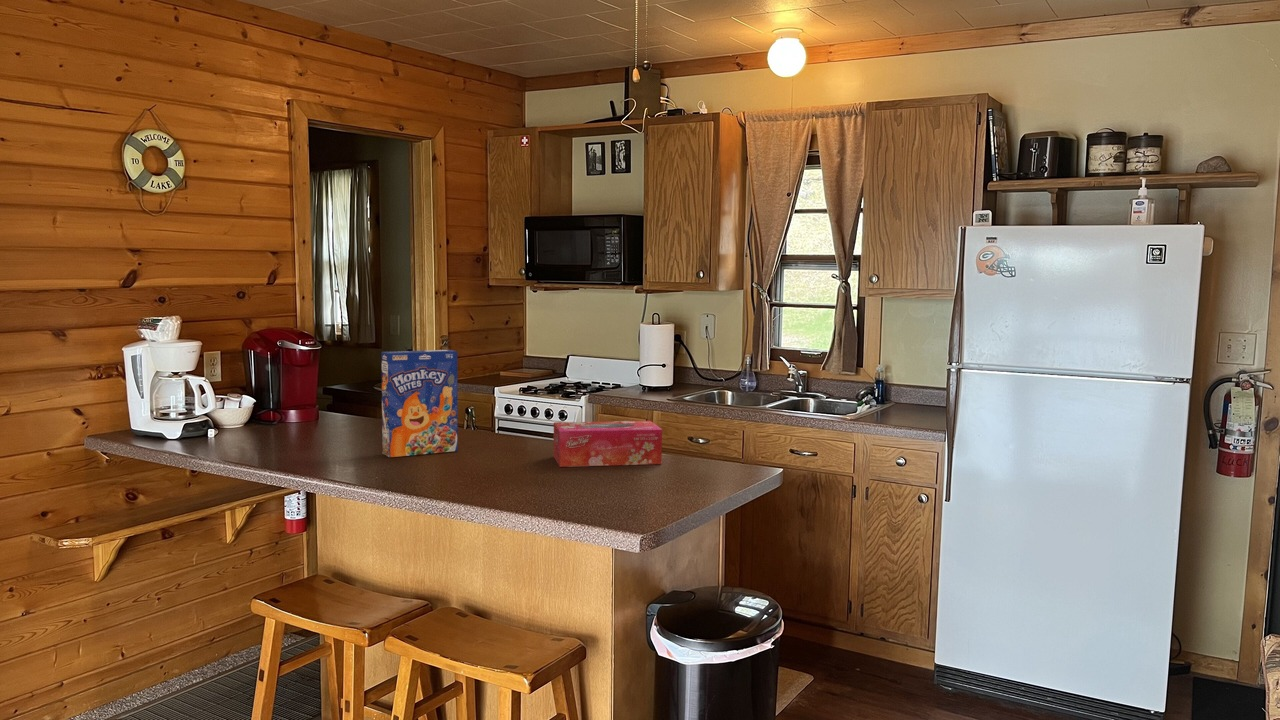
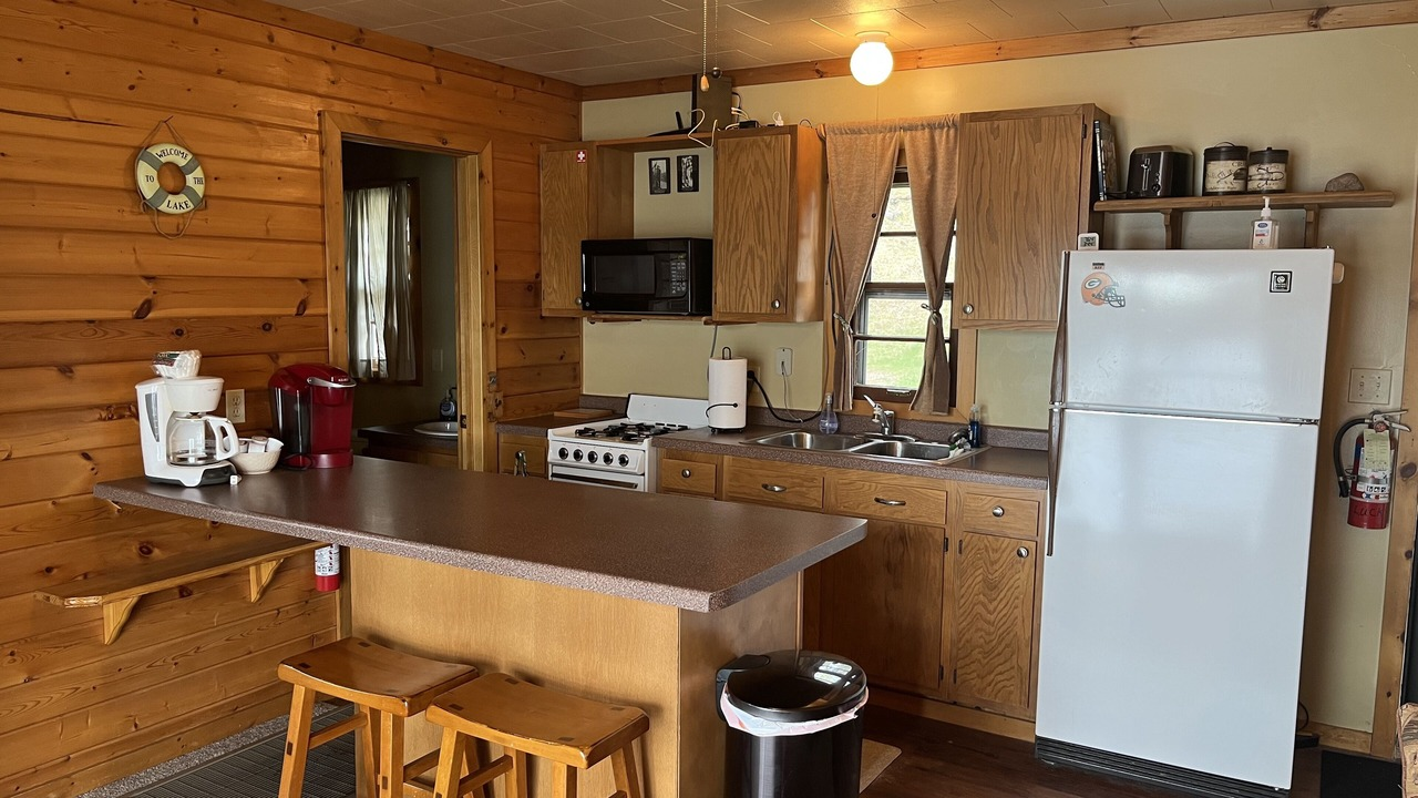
- tissue box (606, 442)
- cereal box (420, 402)
